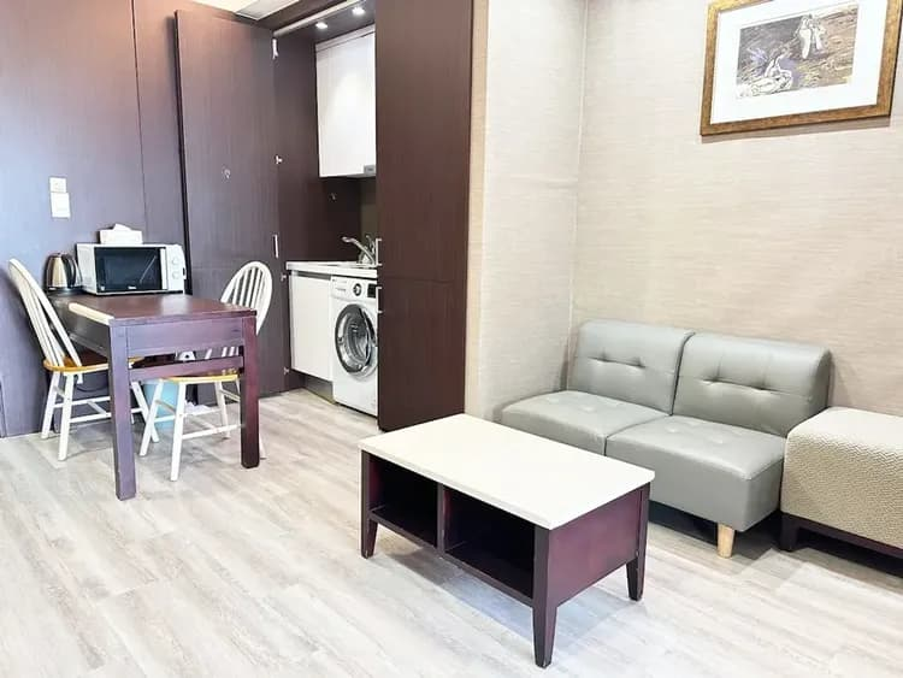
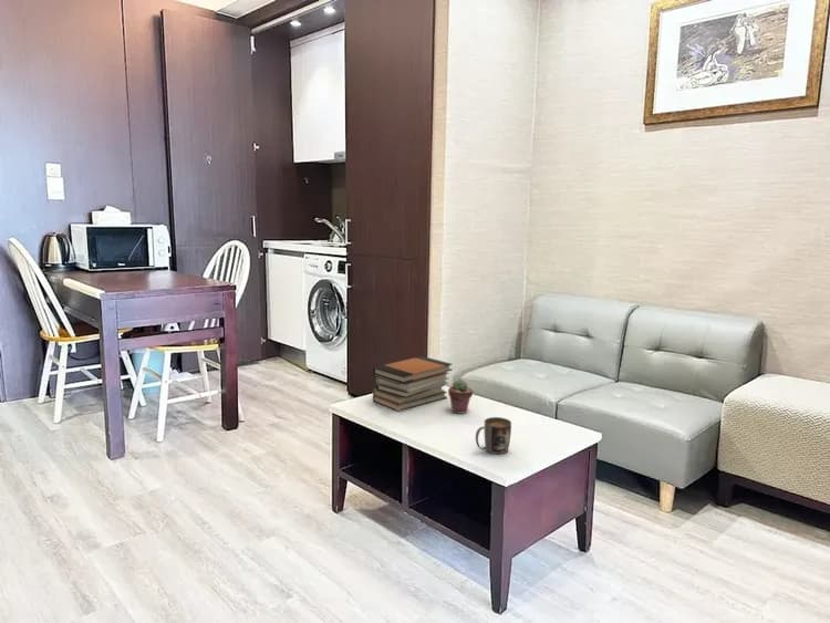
+ potted succulent (459, 395)
+ book stack (412, 382)
+ mug (491, 436)
